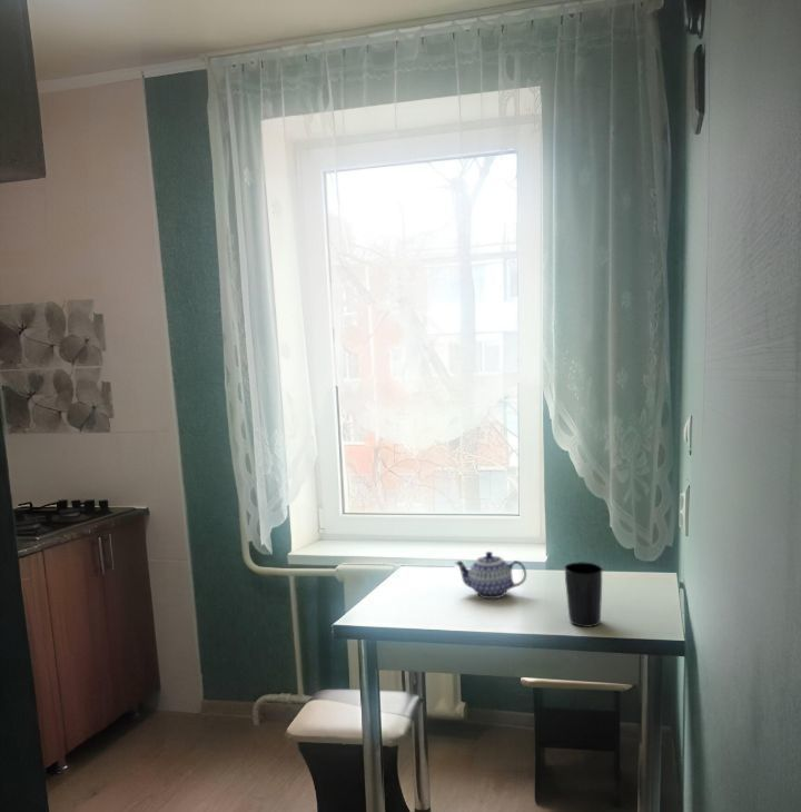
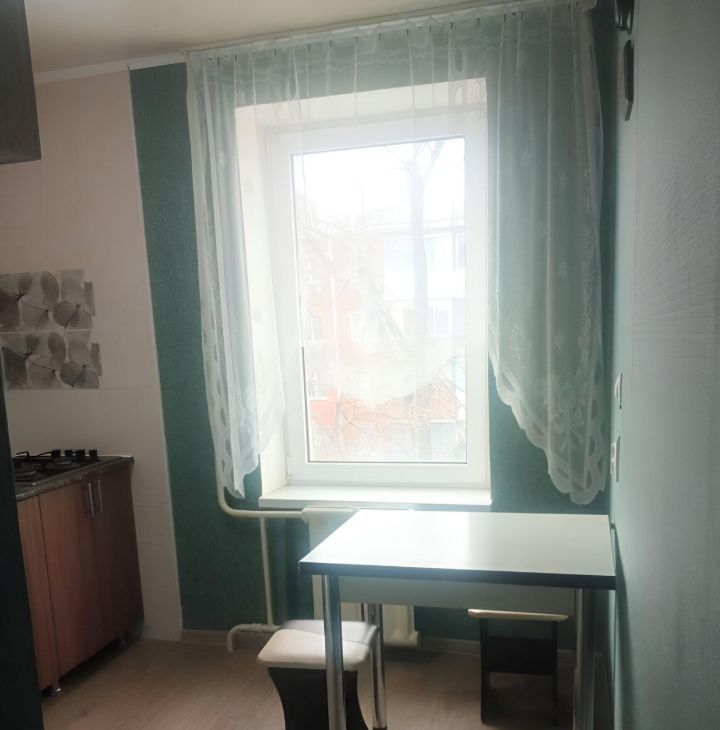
- teapot (490, 573)
- cup (583, 594)
